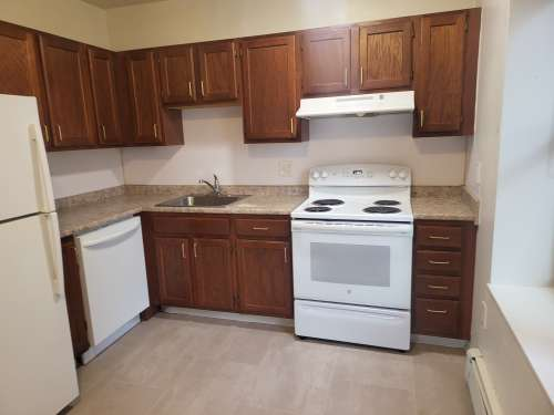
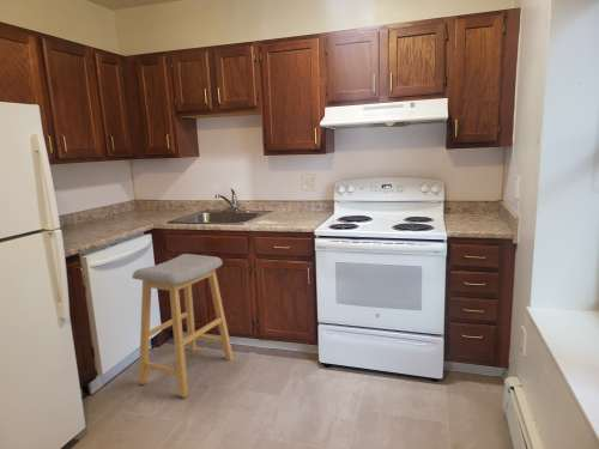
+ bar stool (183, 317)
